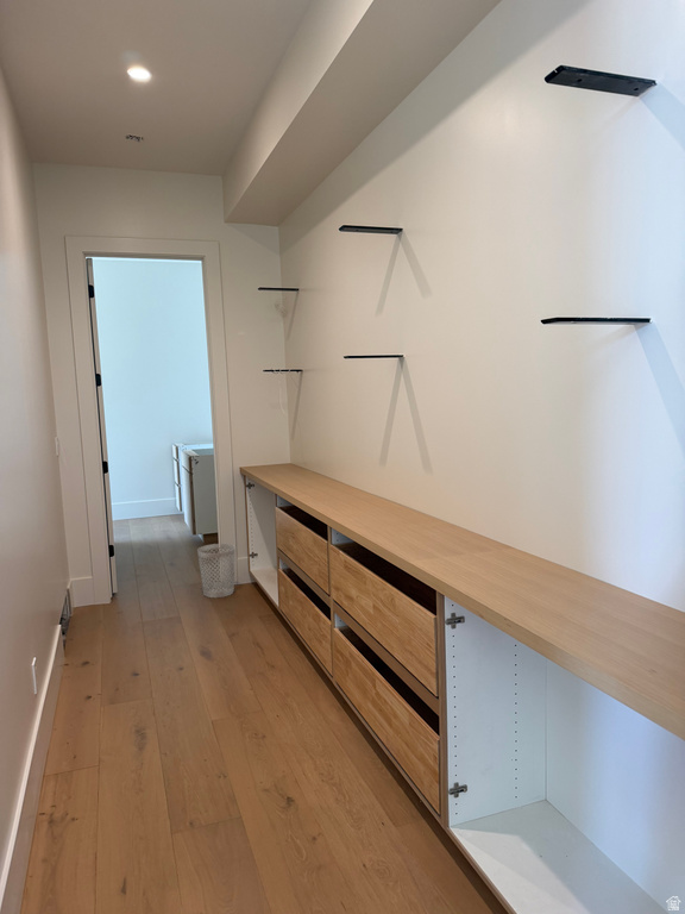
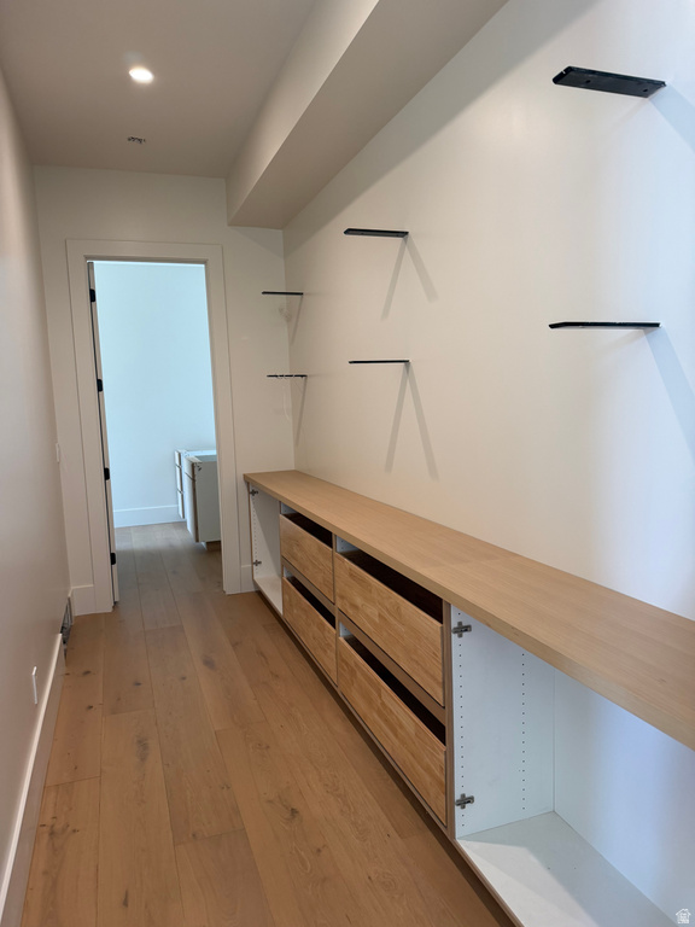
- wastebasket (216, 571)
